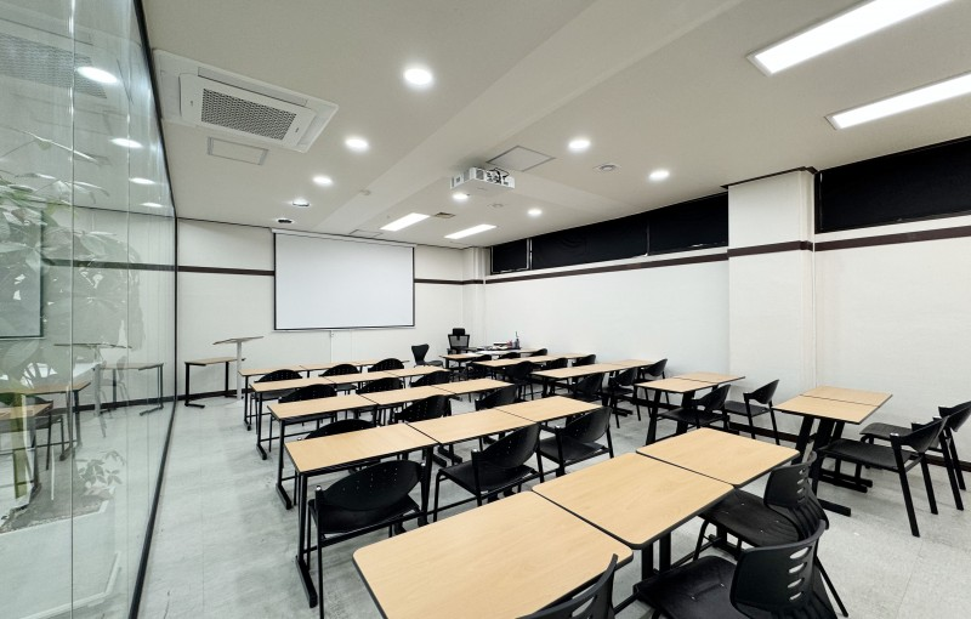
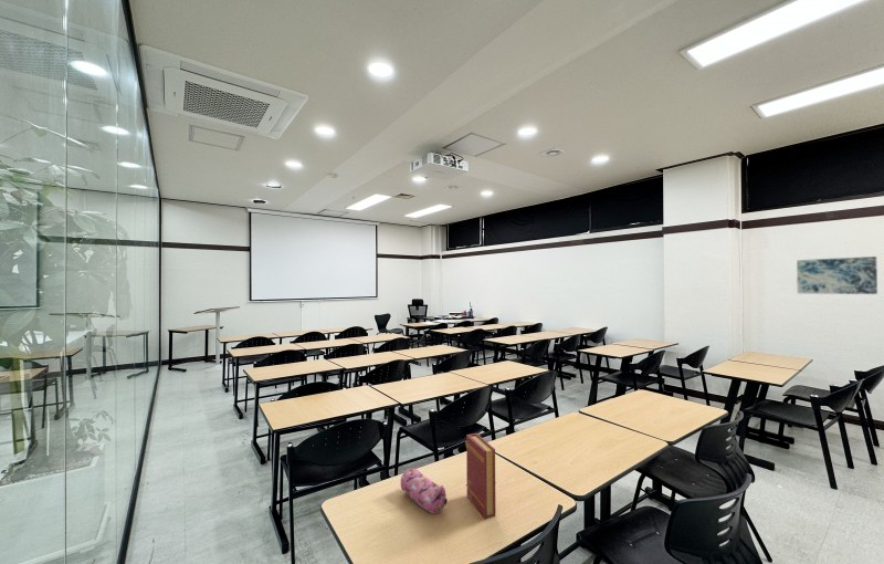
+ book (480, 472)
+ wall art (834, 275)
+ pencil case (422, 489)
